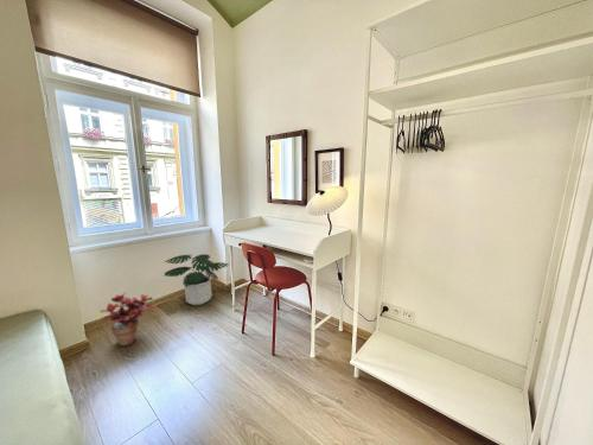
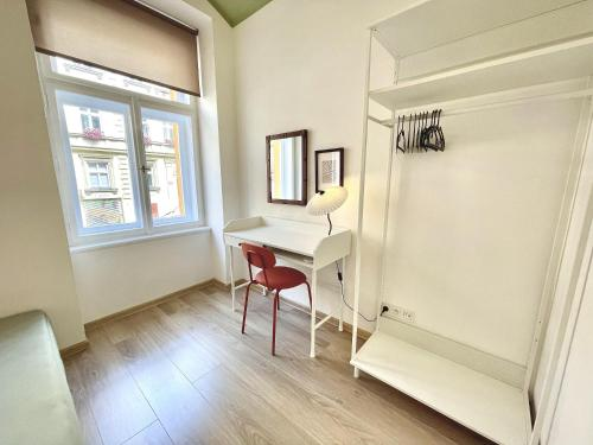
- potted plant (128, 318)
- potted plant (199, 278)
